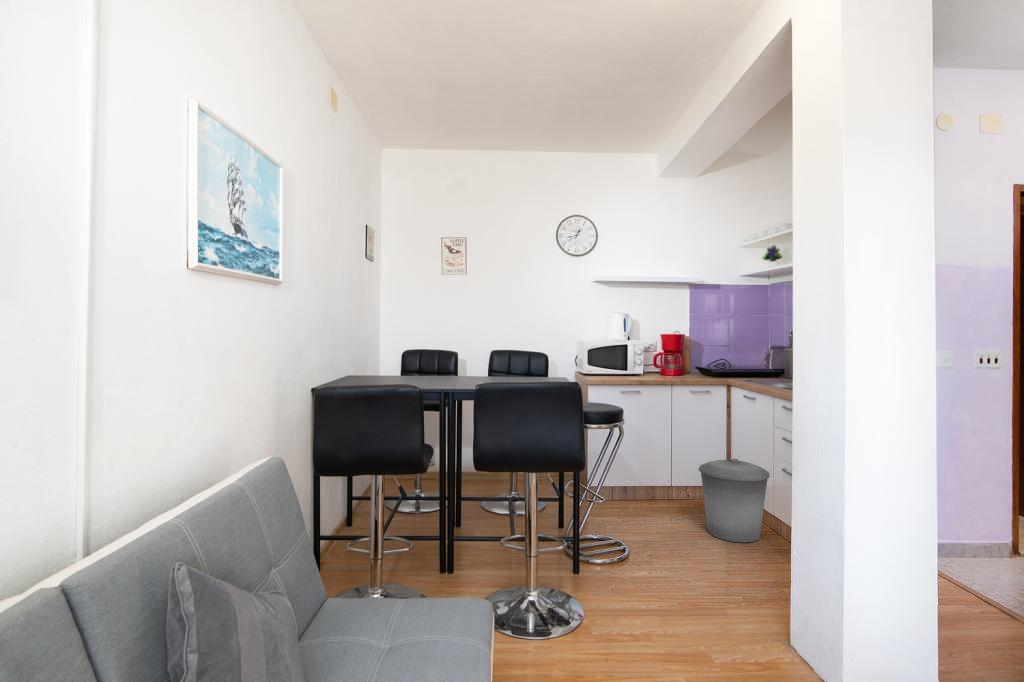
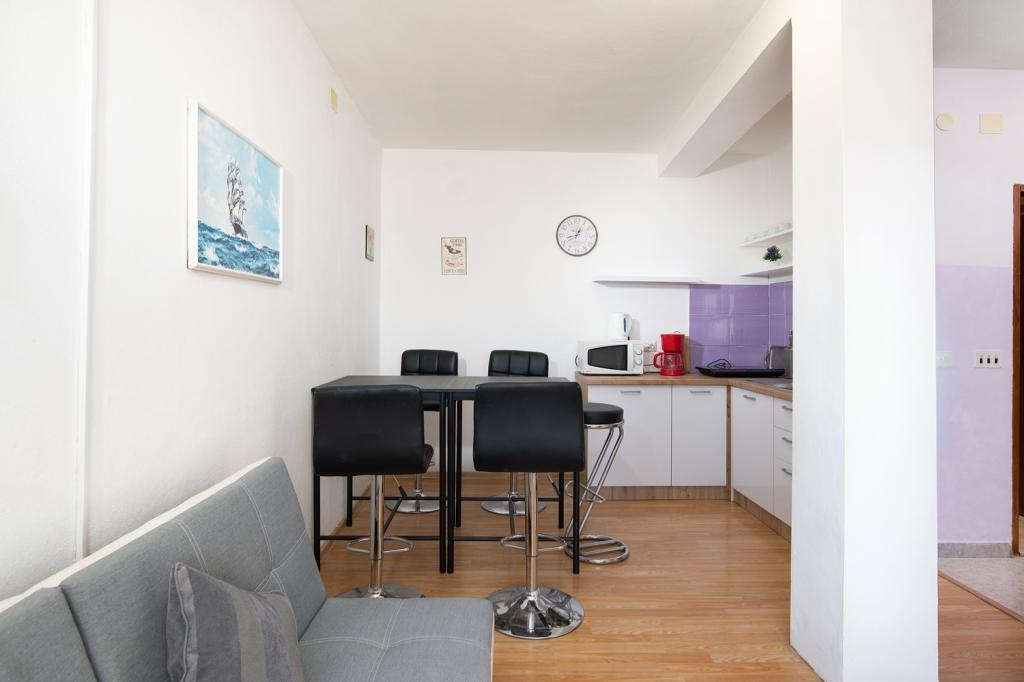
- trash can (733, 496)
